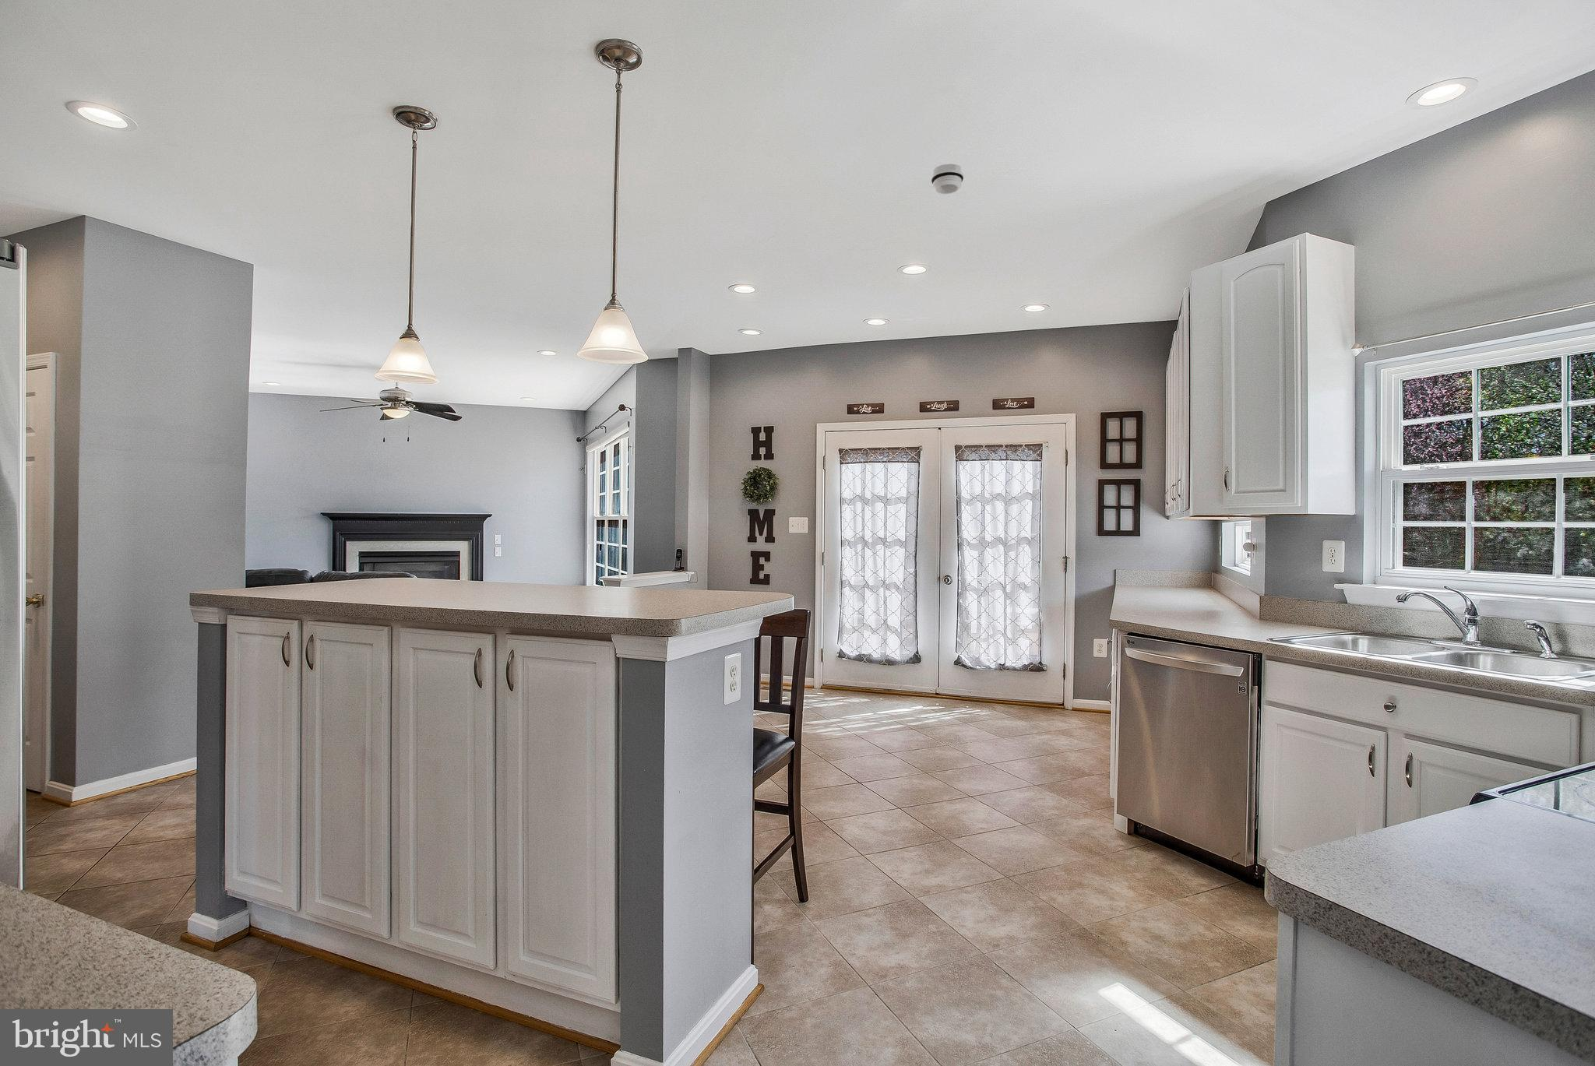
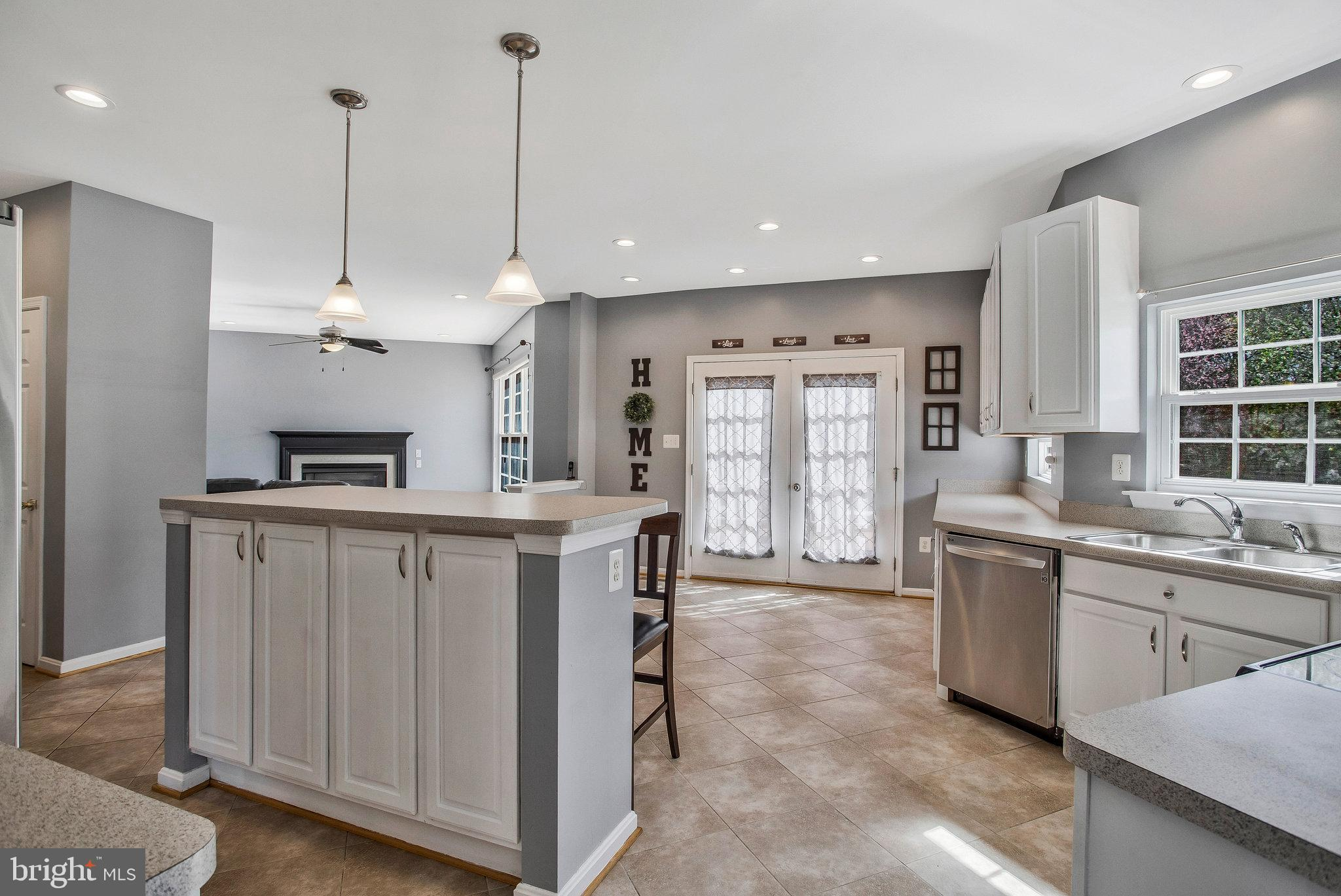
- smoke detector (947, 180)
